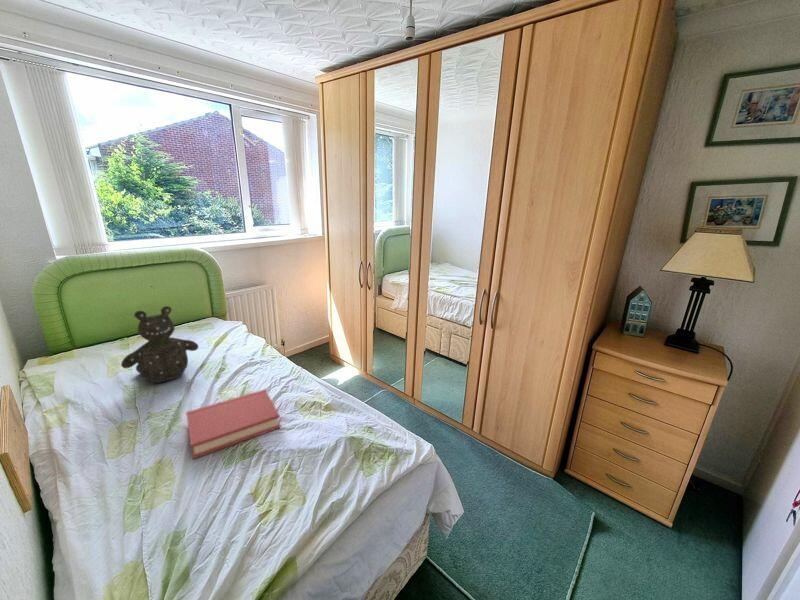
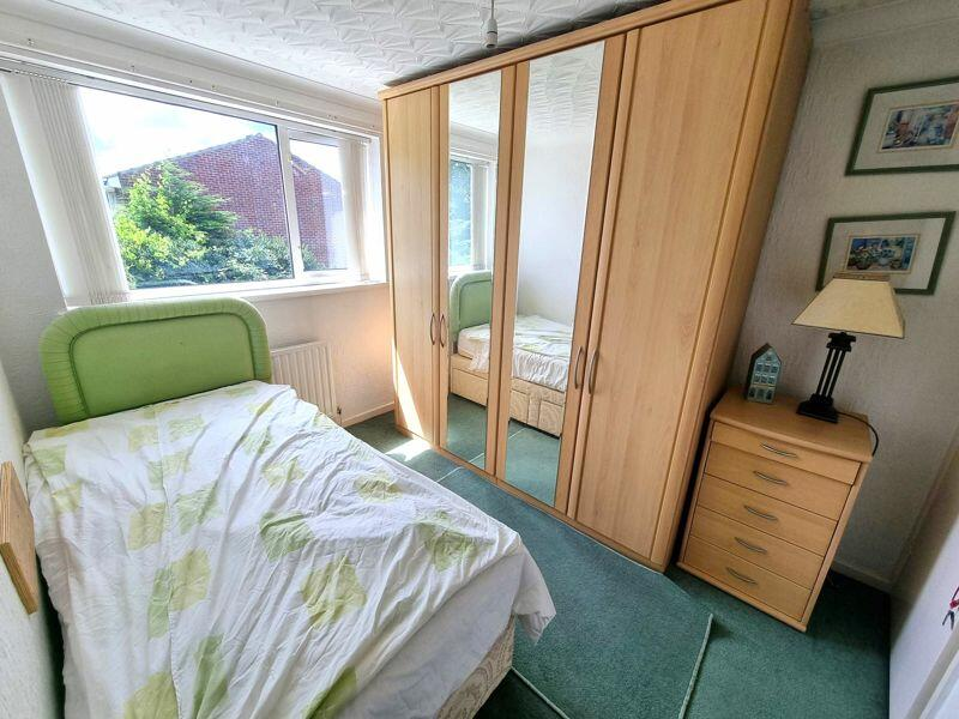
- teddy bear (157, 341)
- hardback book (233, 419)
